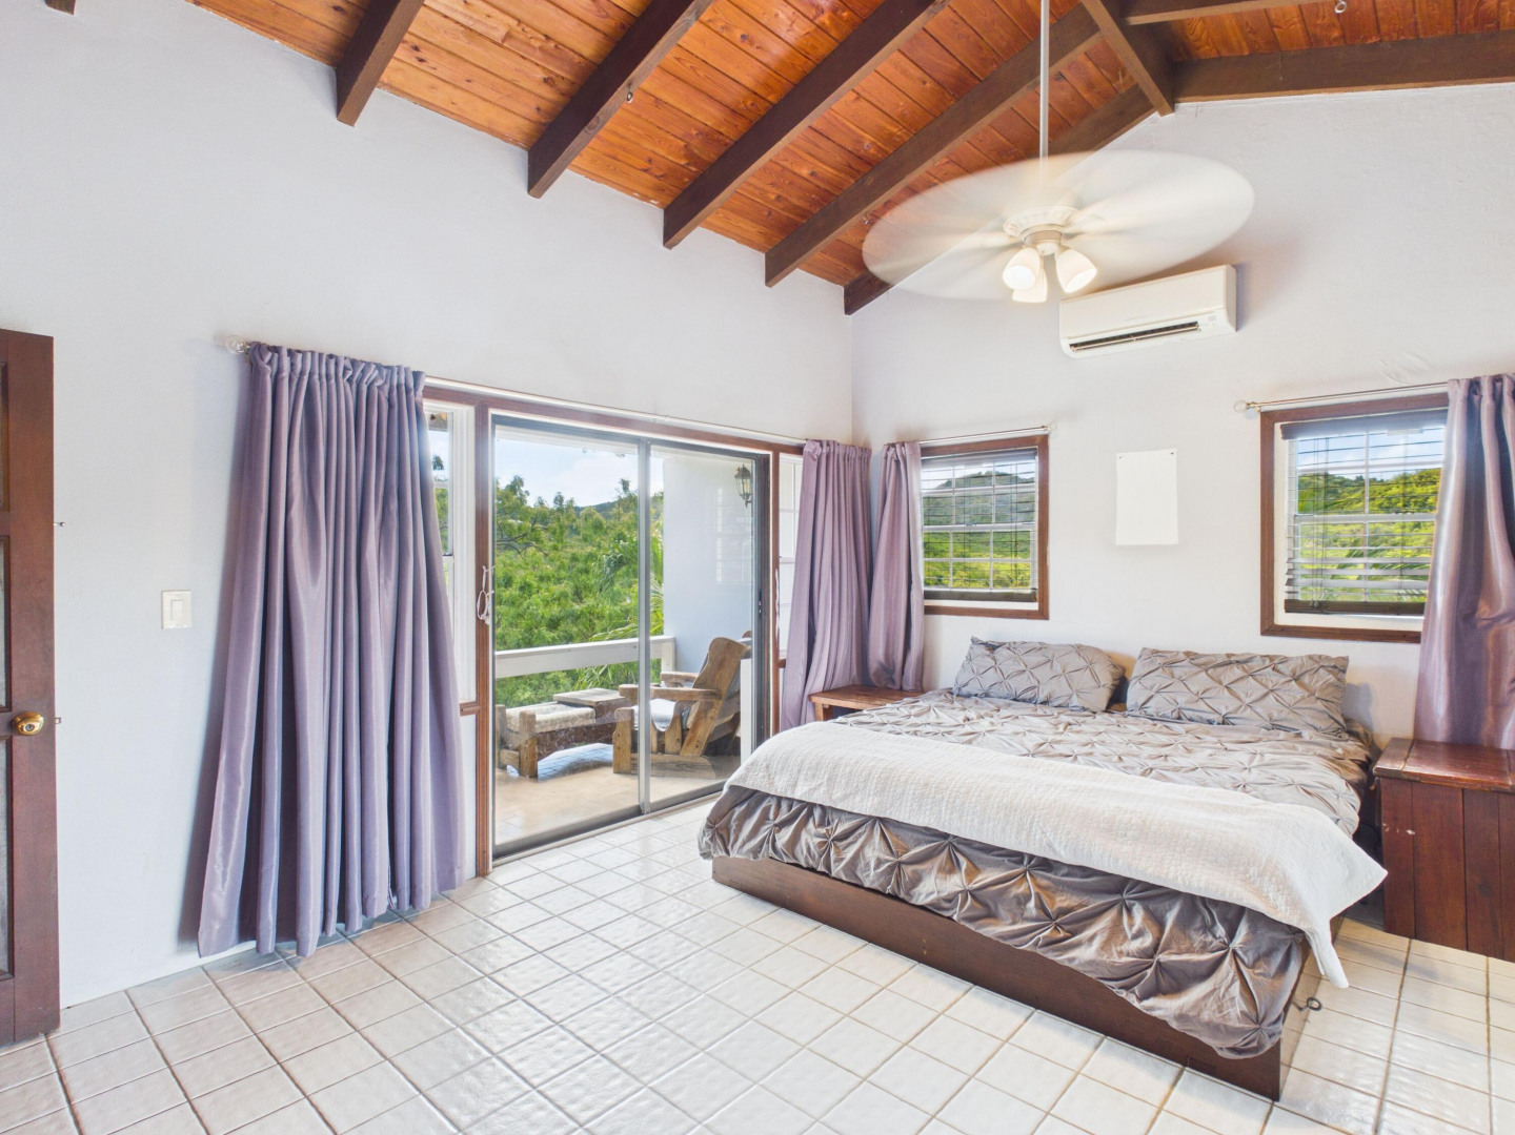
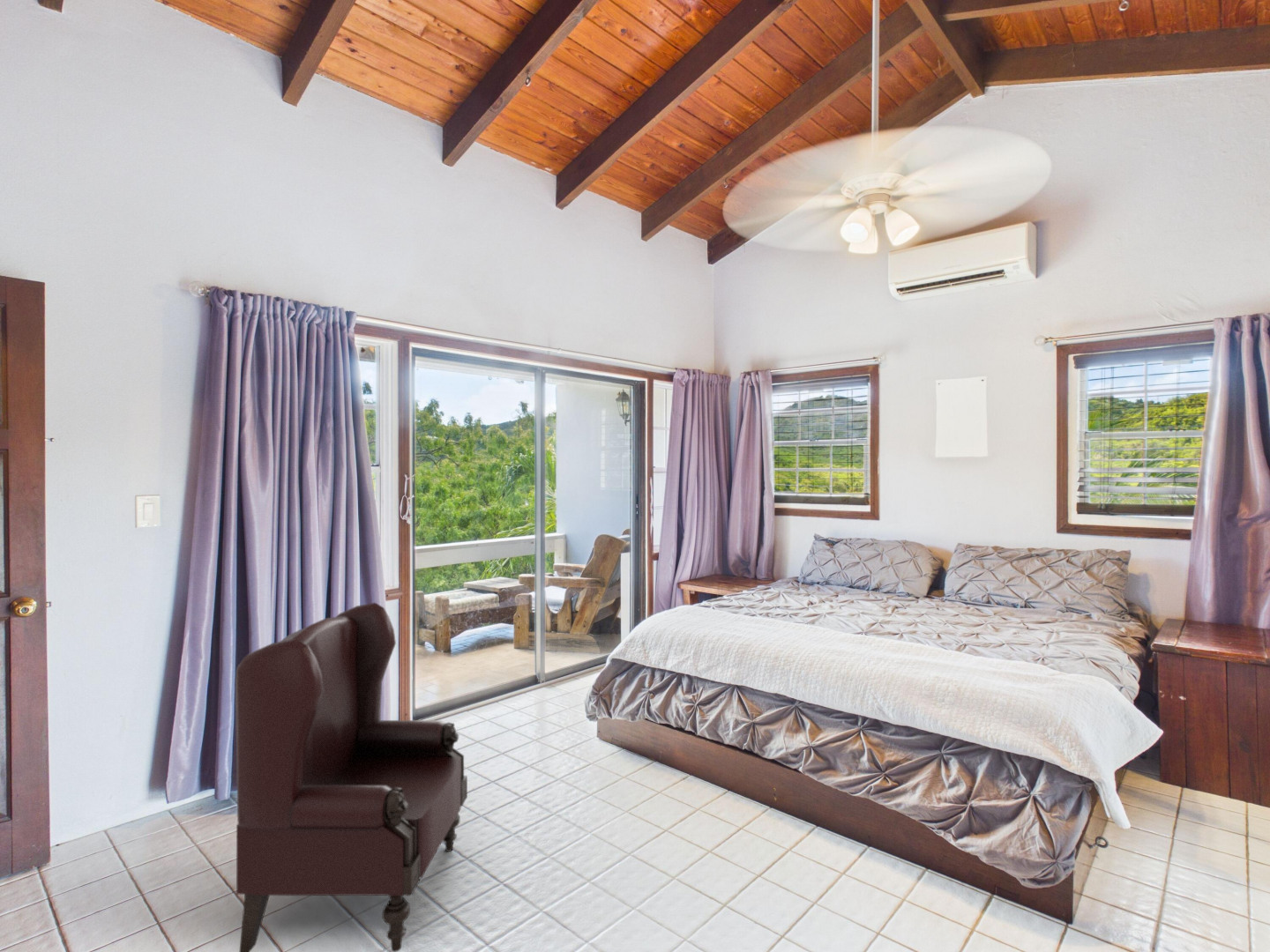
+ armchair (365, 755)
